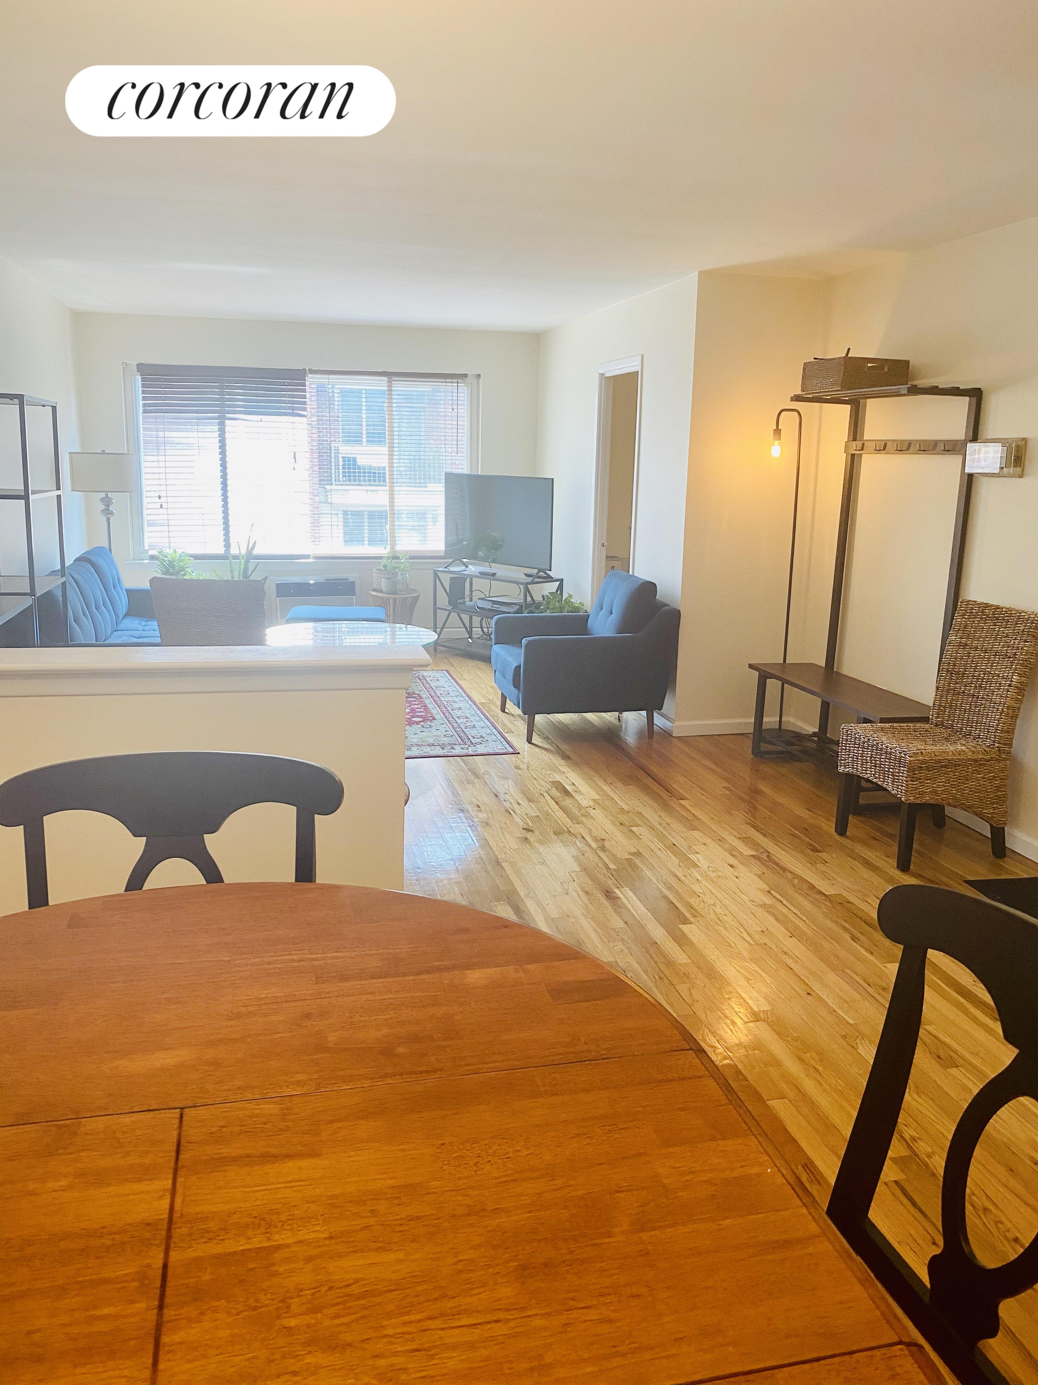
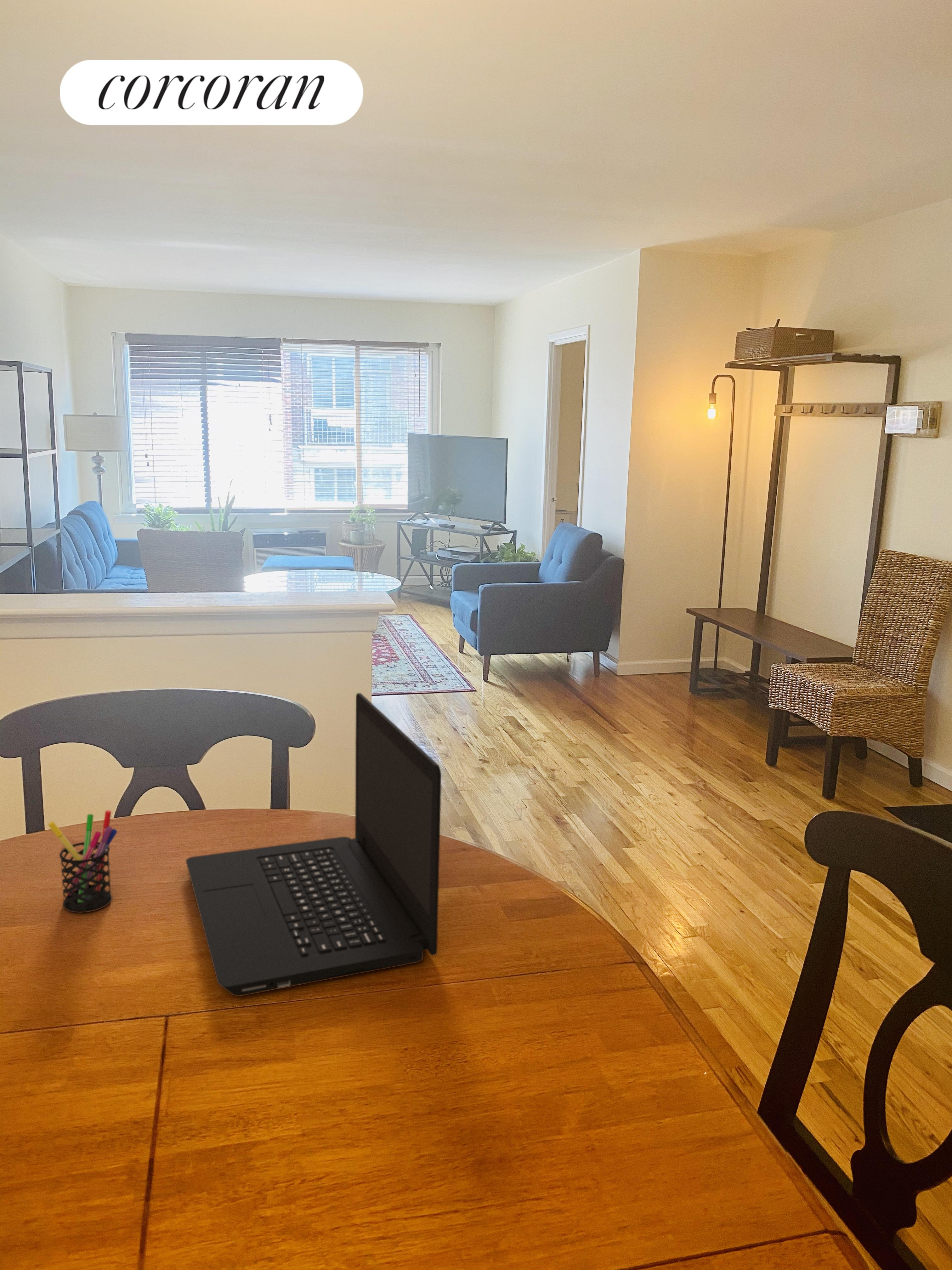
+ laptop (302, 842)
+ pen holder (89, 855)
